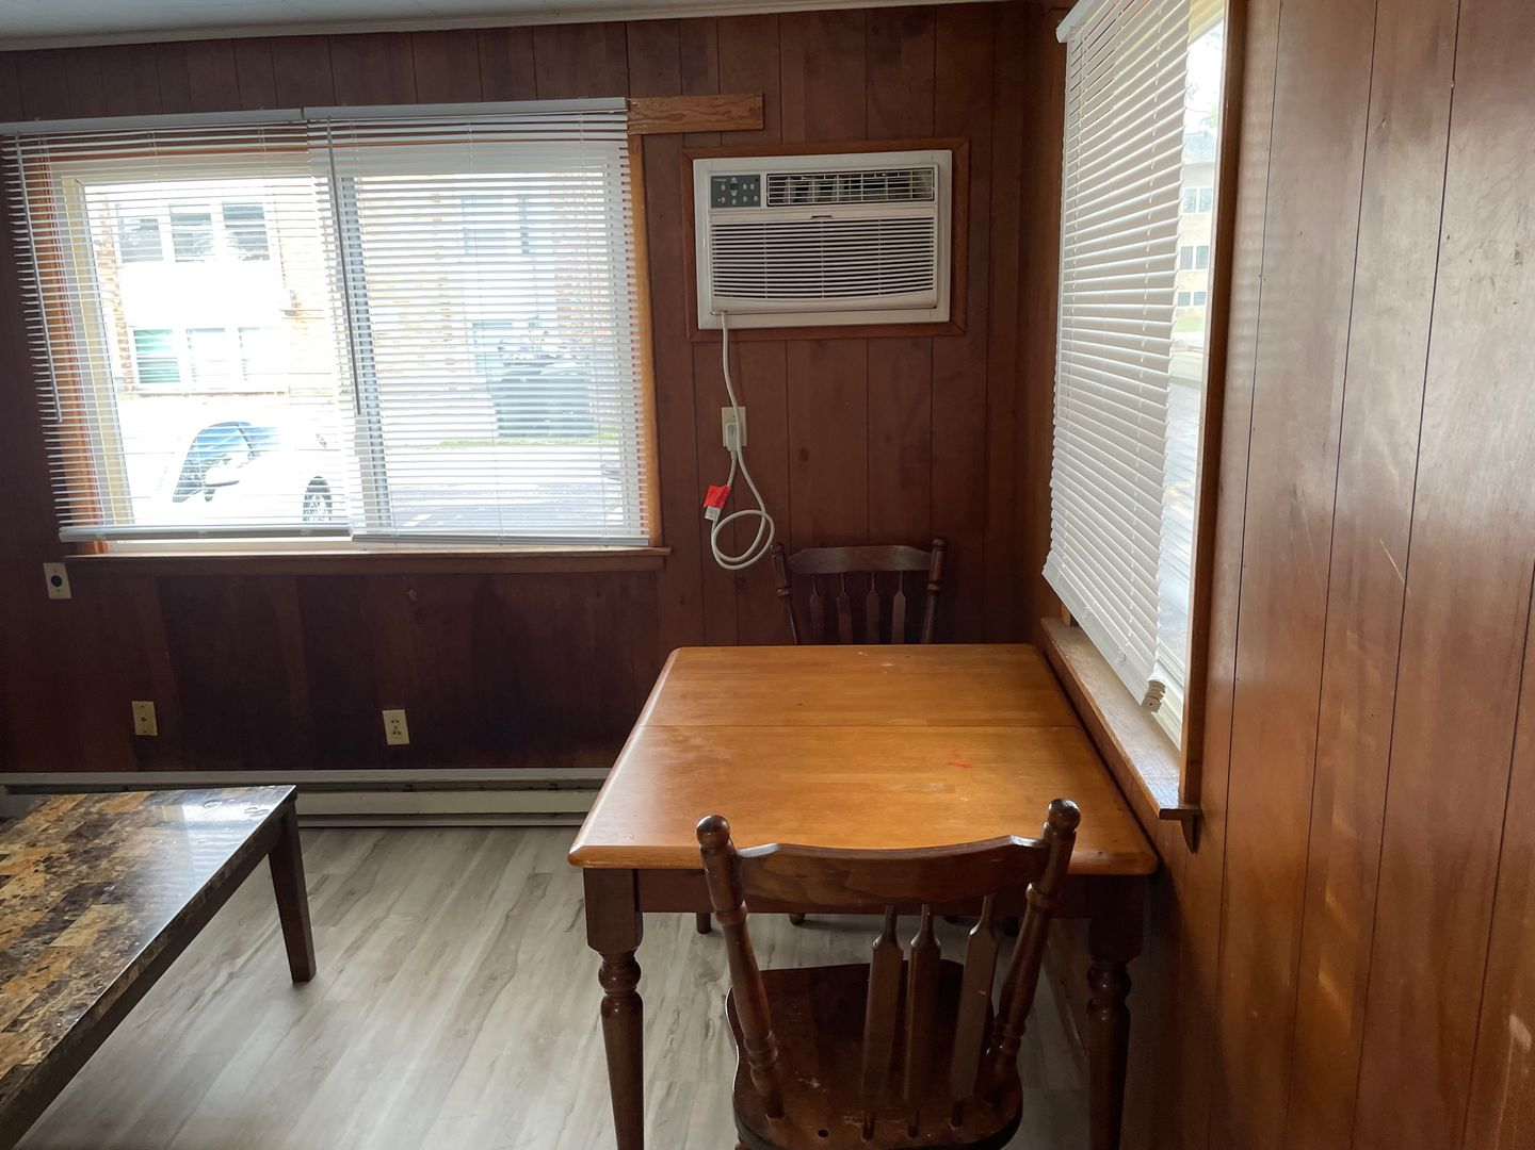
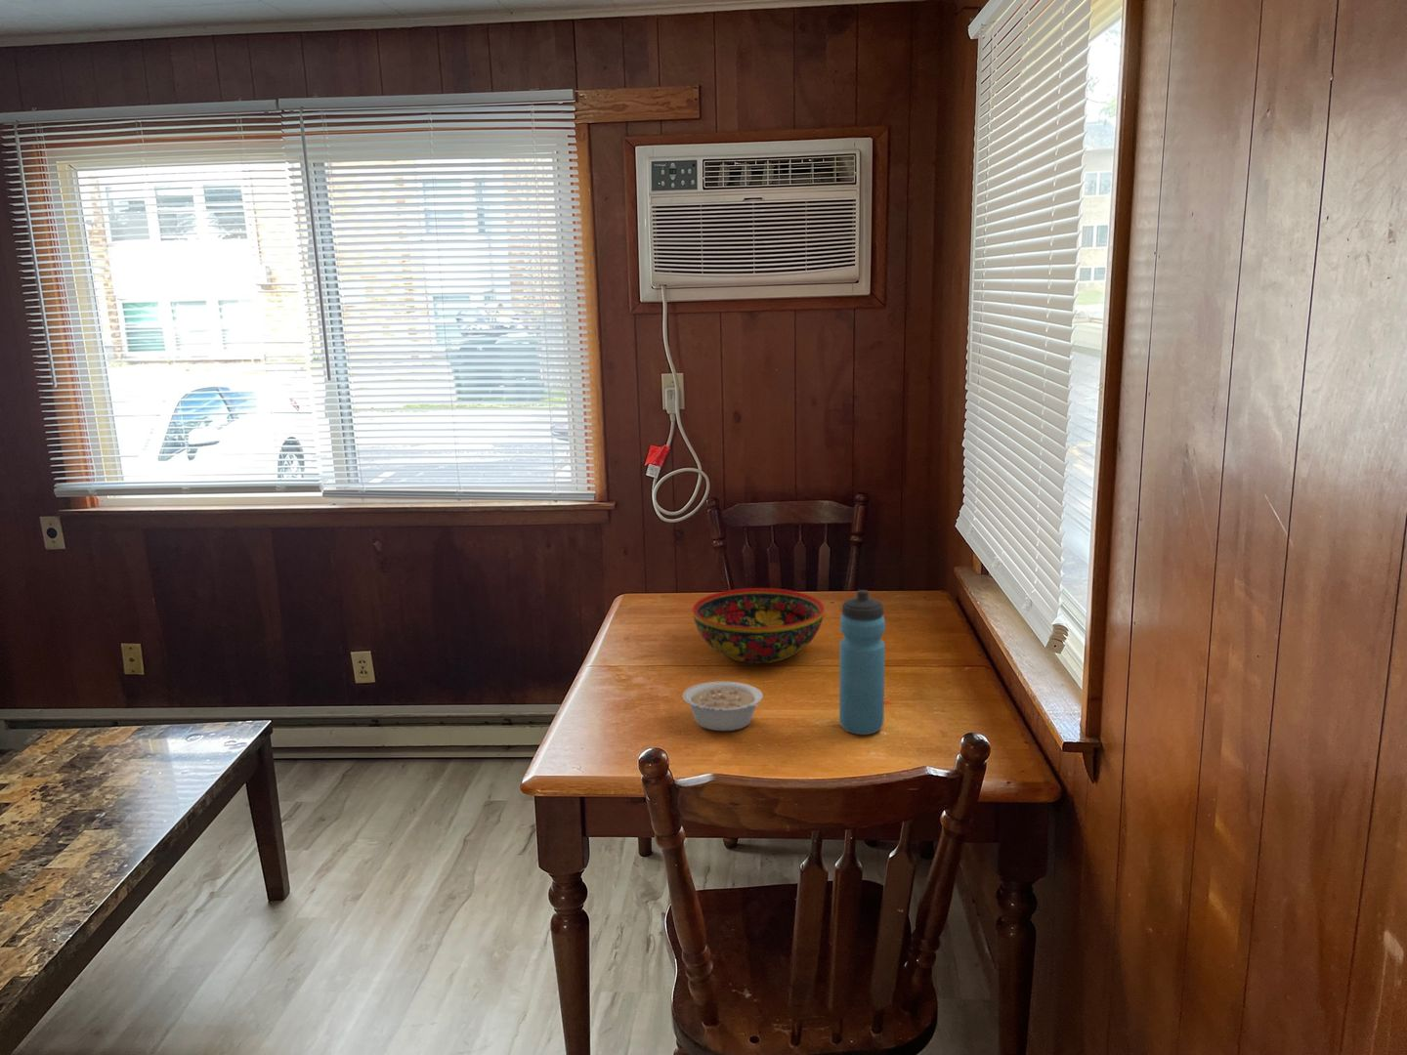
+ bowl (758, 629)
+ legume (726, 705)
+ water bottle (862, 659)
